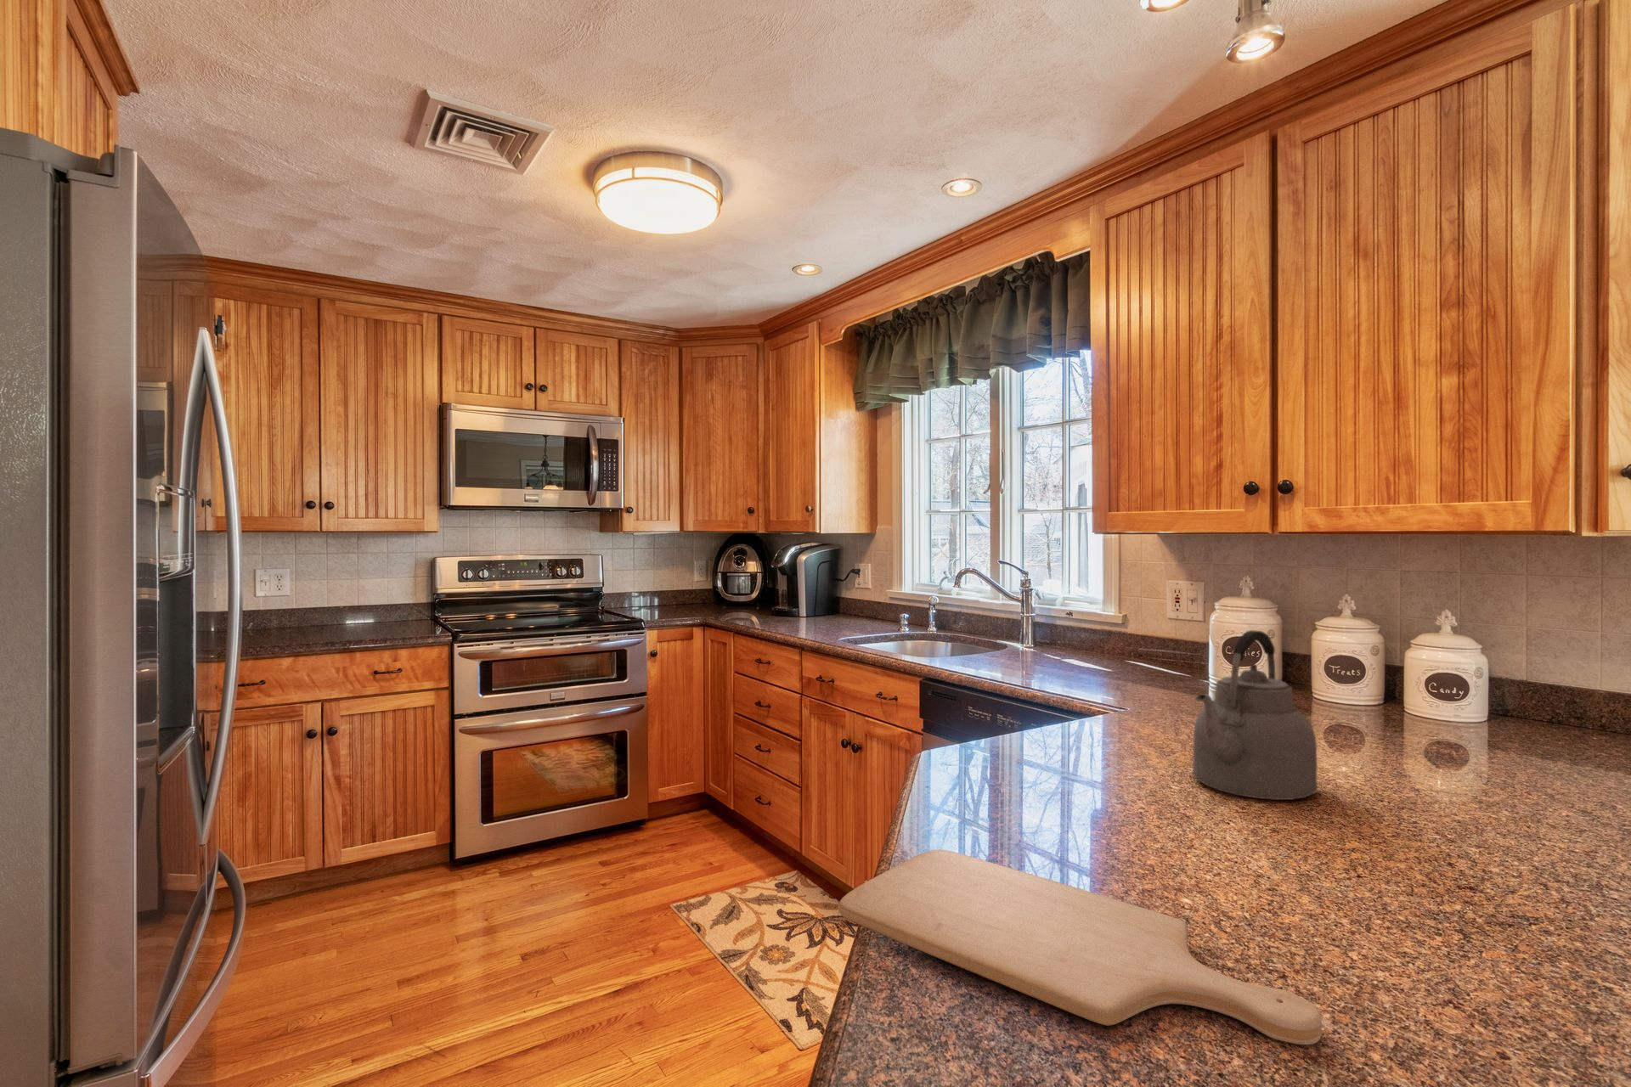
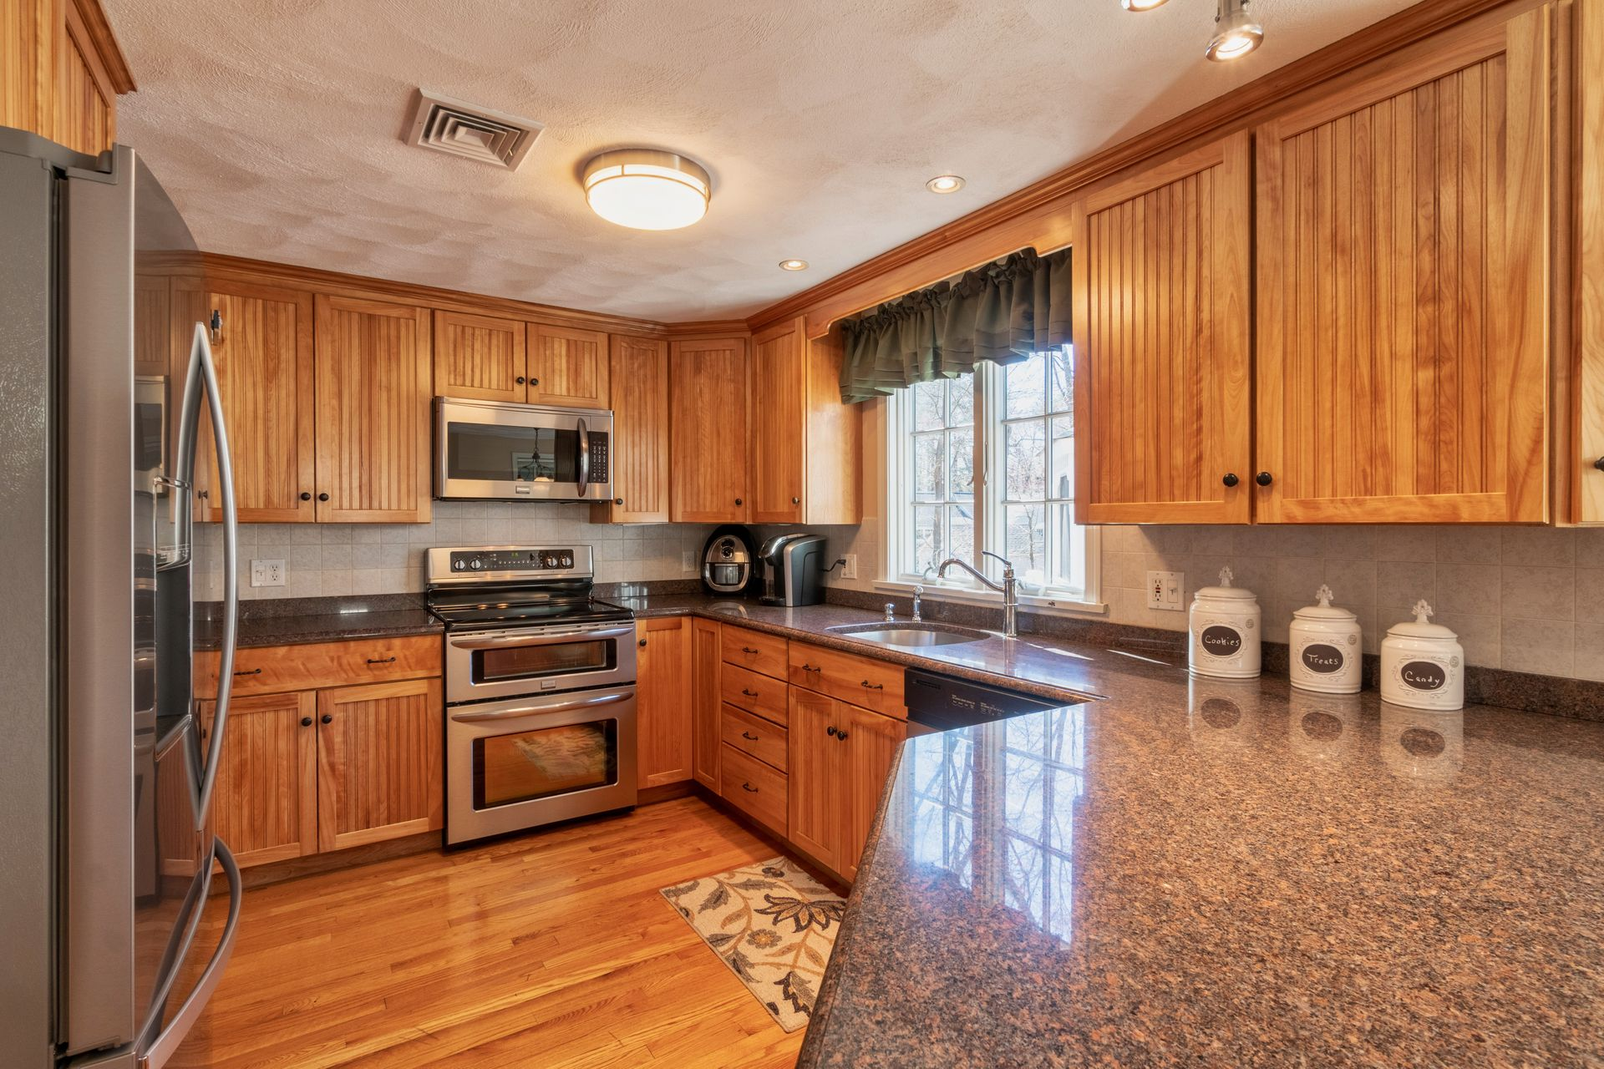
- kettle (1240, 711)
- chopping board (1064, 939)
